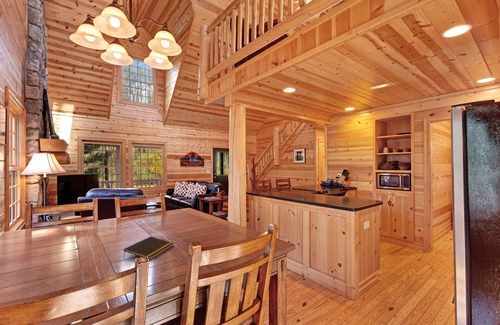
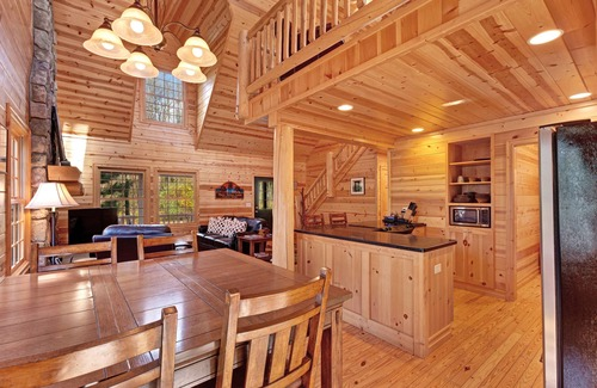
- notepad (150, 246)
